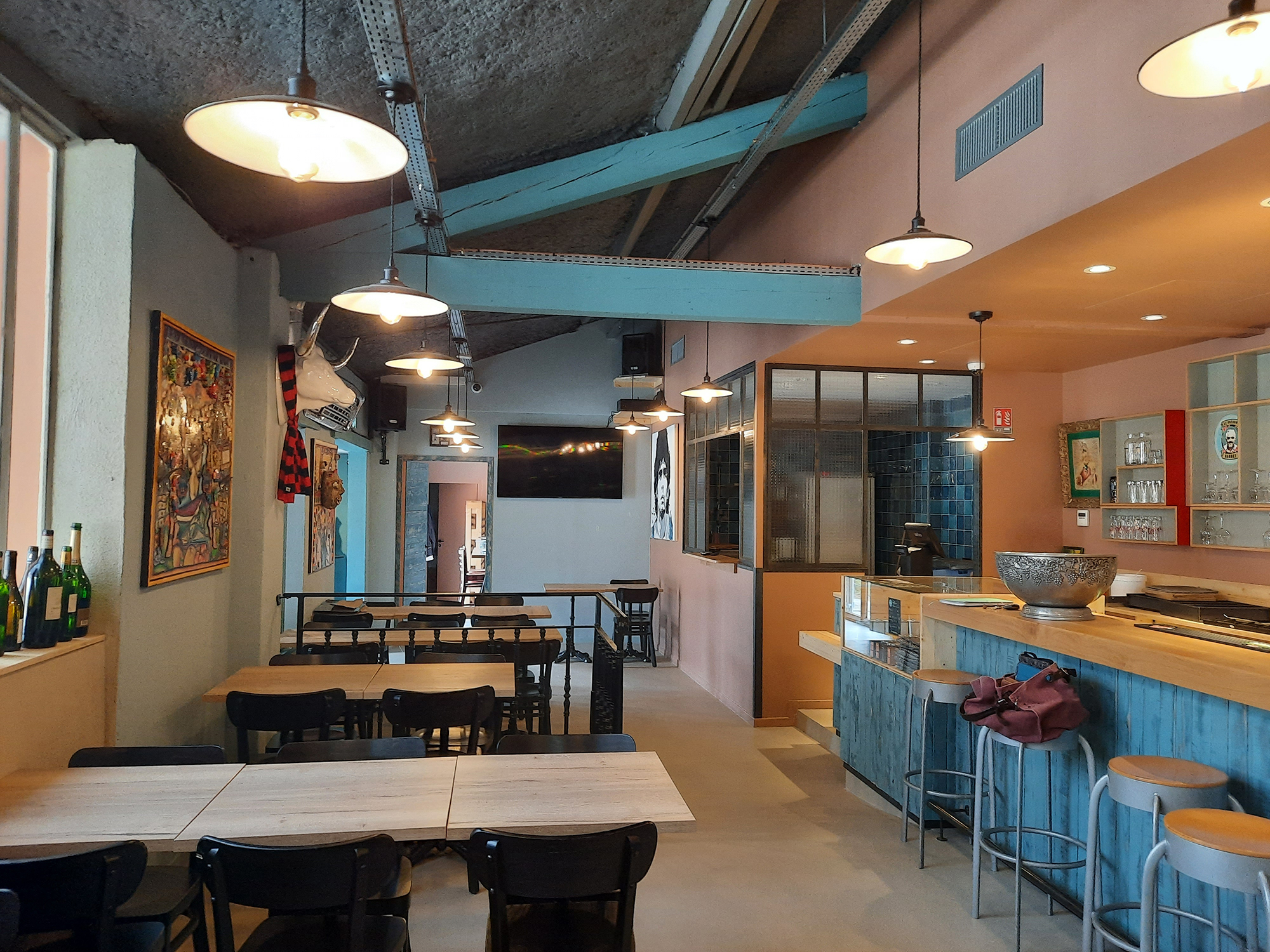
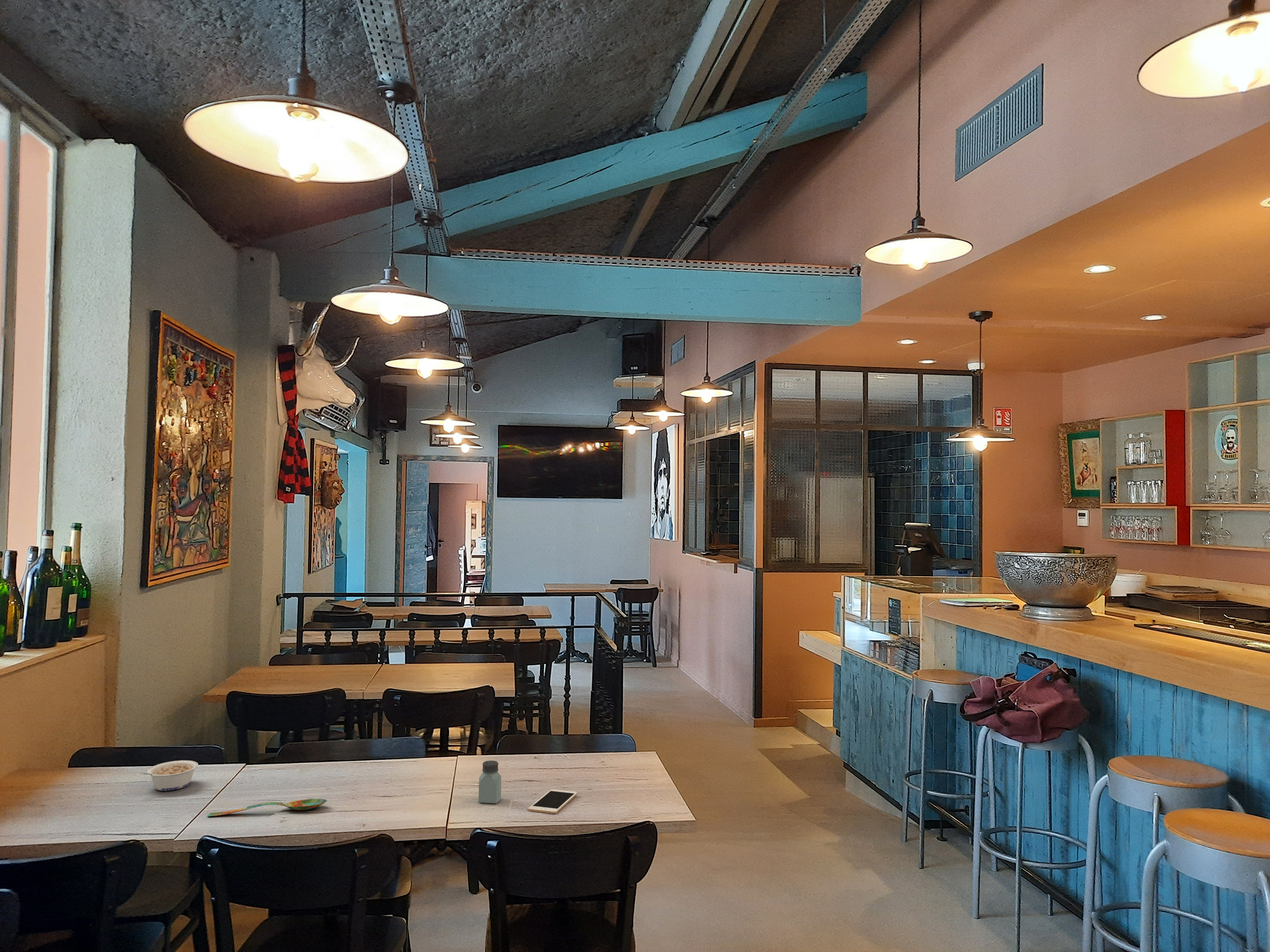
+ saltshaker (490, 781)
+ spoon (268, 804)
+ legume (171, 775)
+ cell phone (553, 801)
